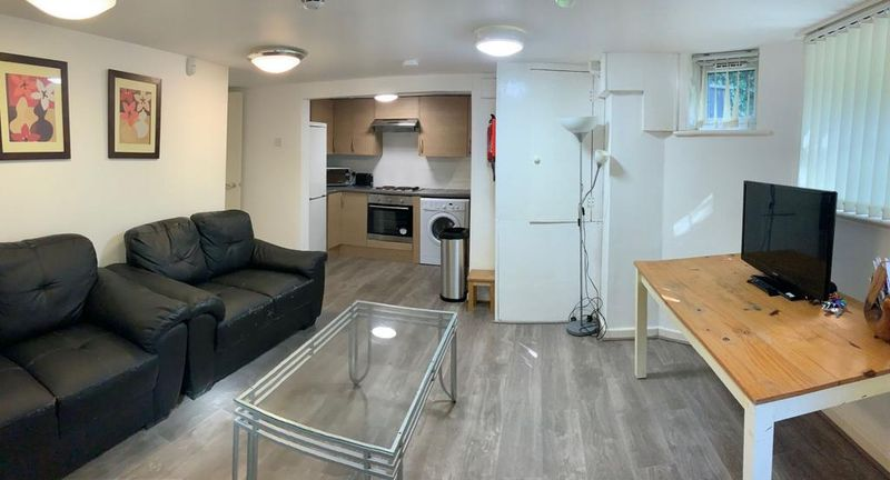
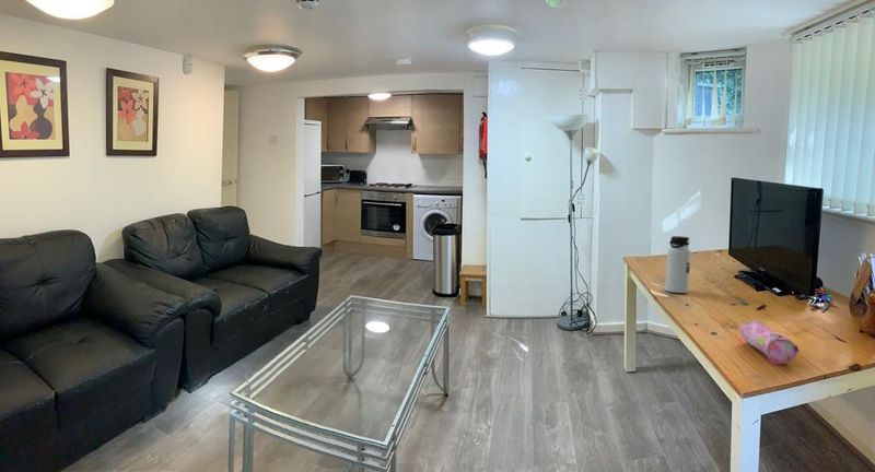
+ water bottle (678, 263)
+ pencil case (767, 340)
